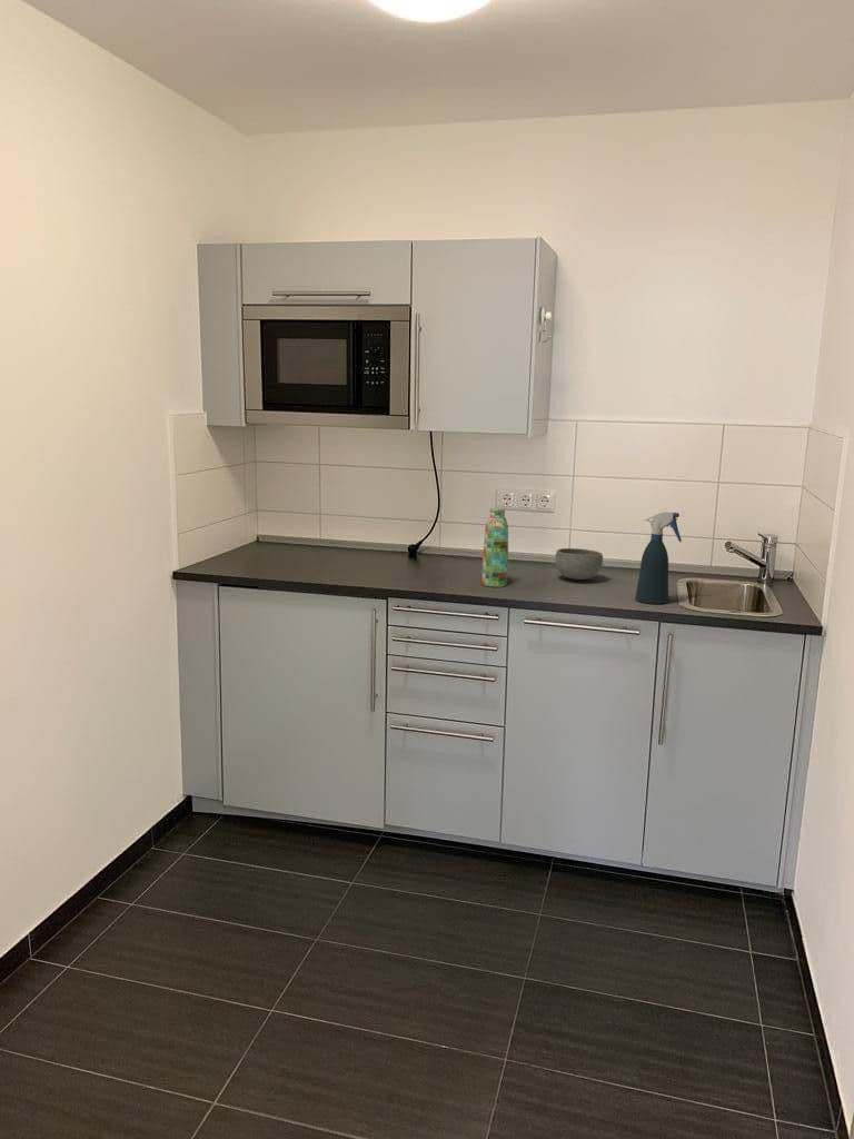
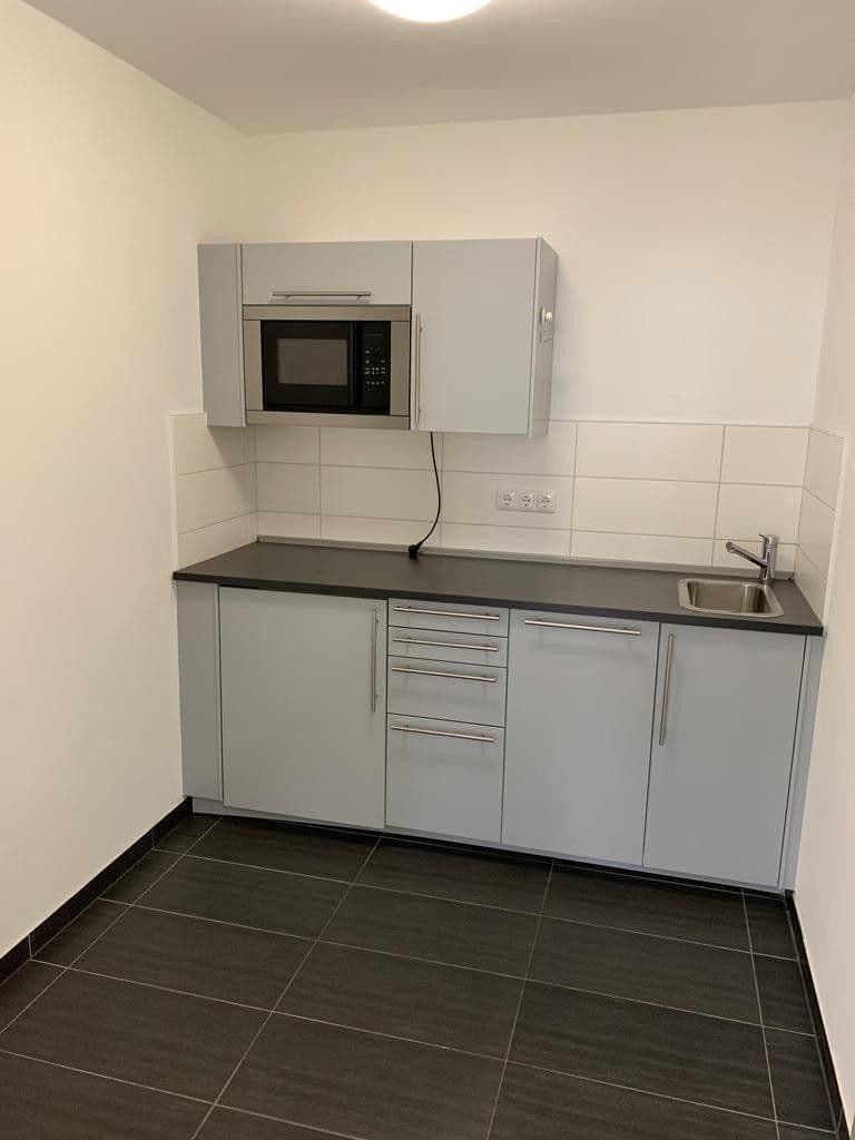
- spray bottle (657, 555)
- bowl (578, 564)
- water bottle (495, 546)
